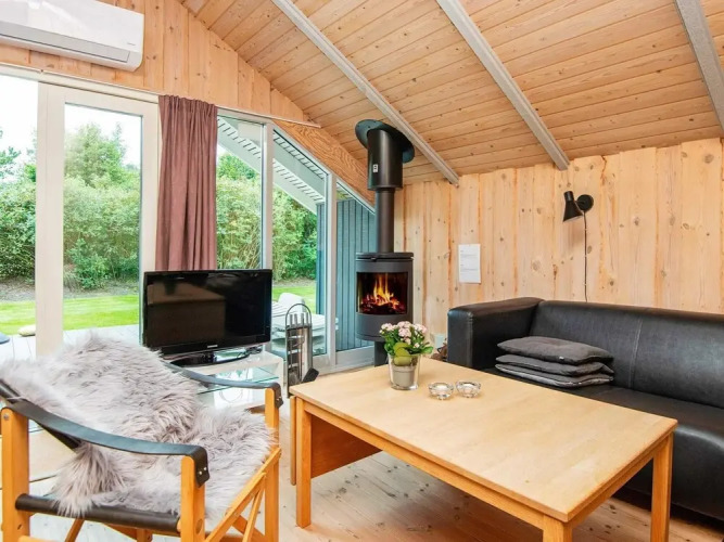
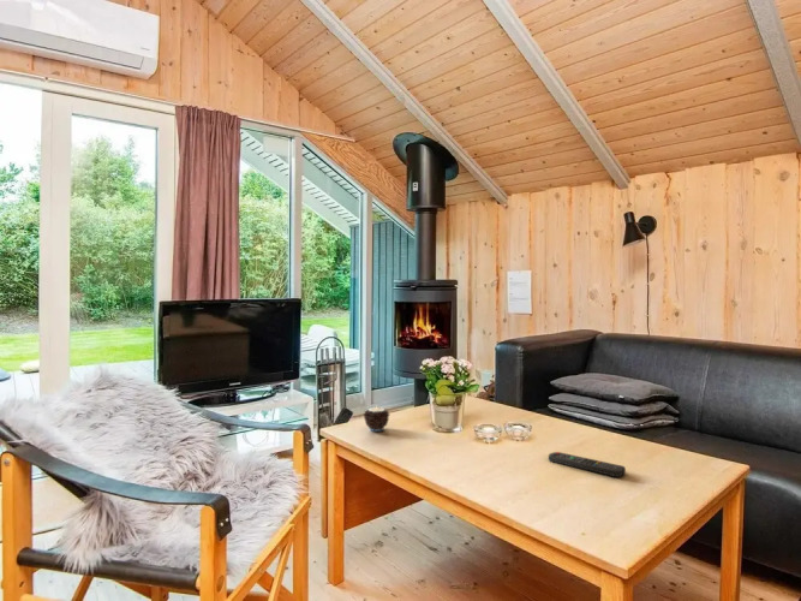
+ candle (376, 417)
+ remote control (585, 463)
